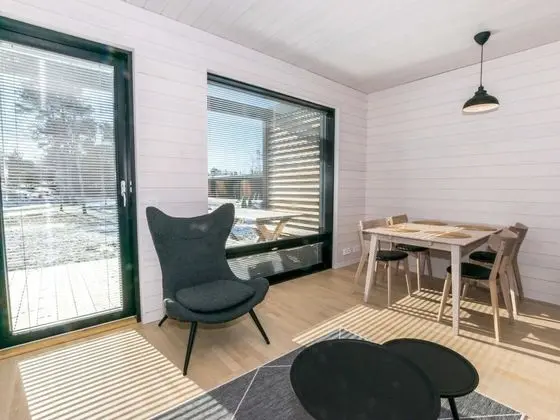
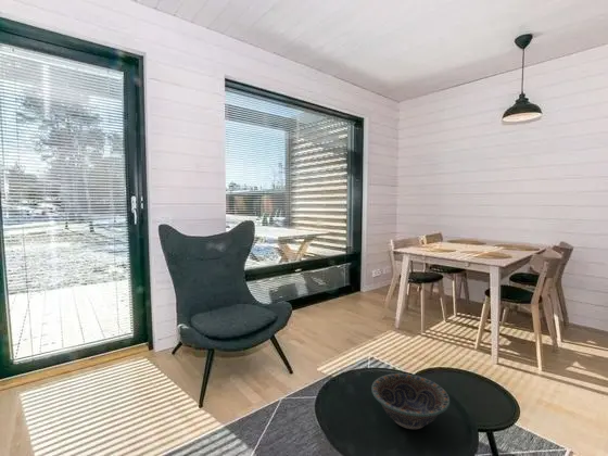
+ decorative bowl (408, 405)
